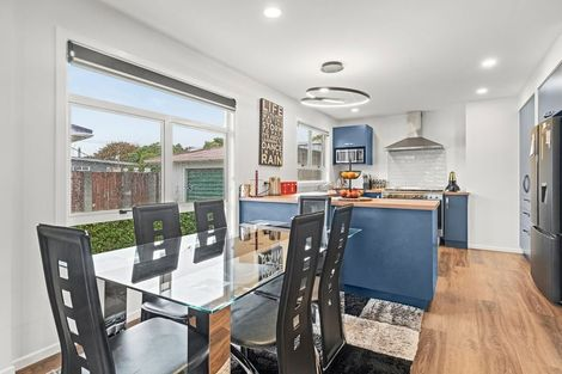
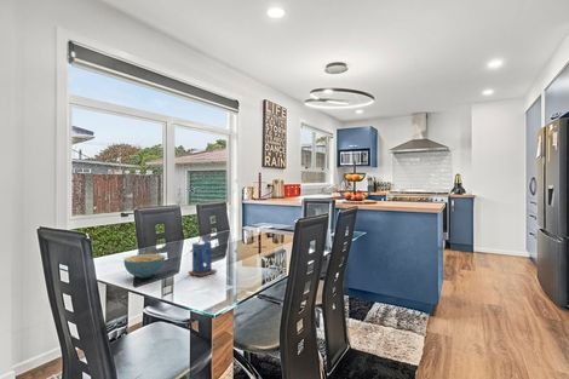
+ candle (202, 254)
+ cereal bowl (144, 266)
